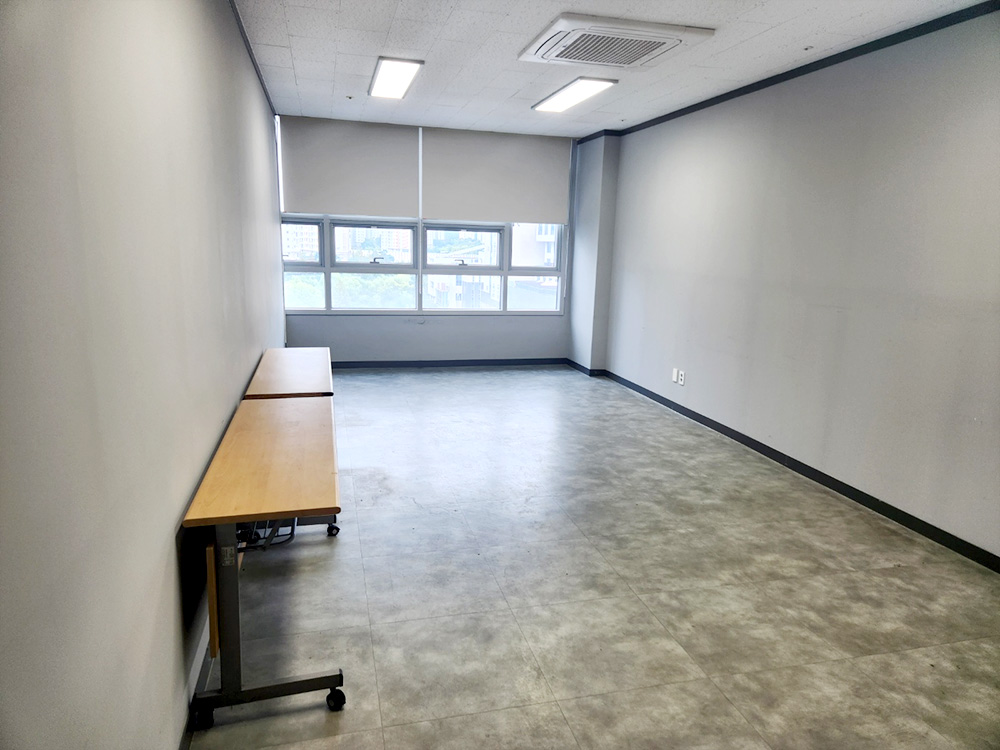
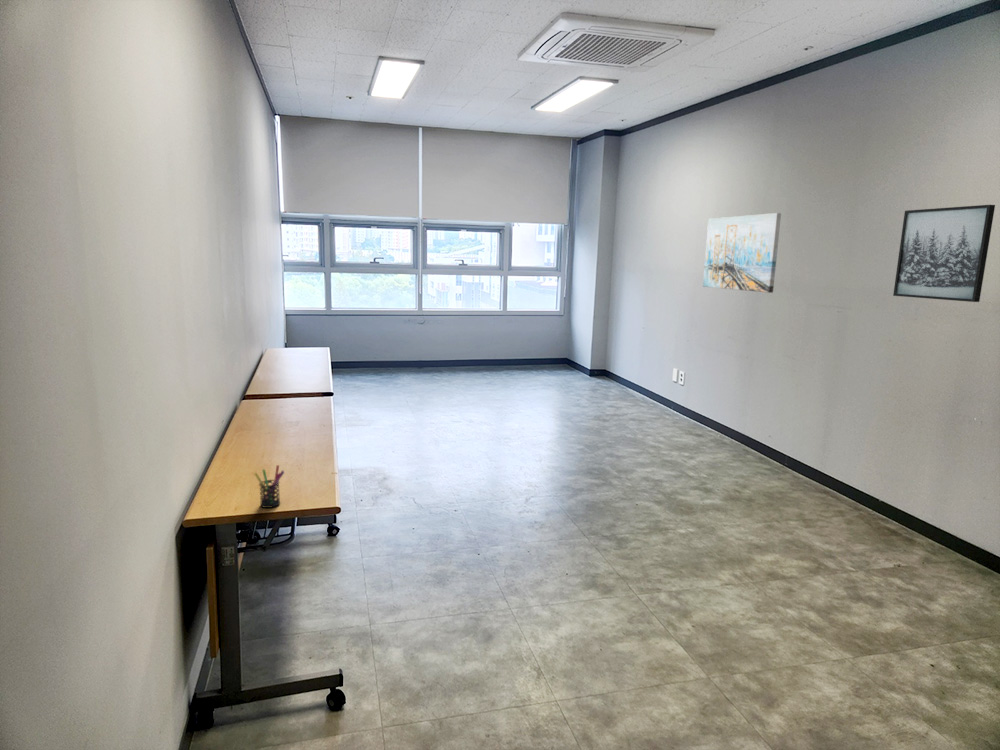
+ wall art (940, 253)
+ wall art (738, 253)
+ pen holder (269, 485)
